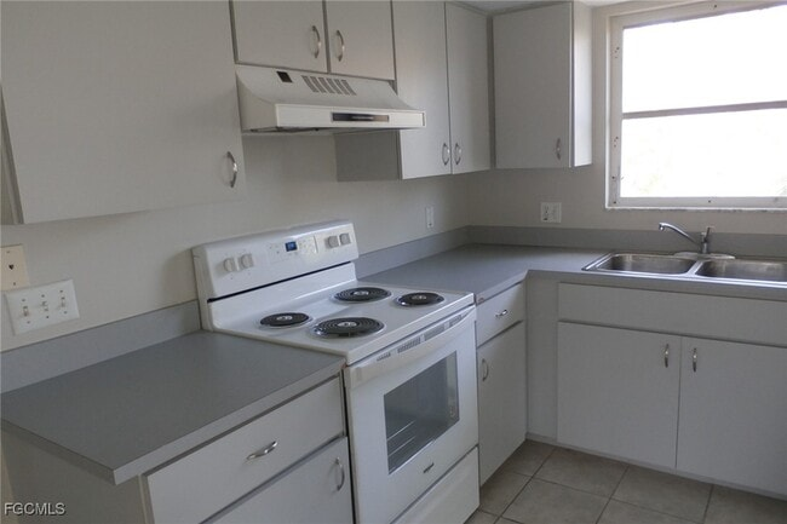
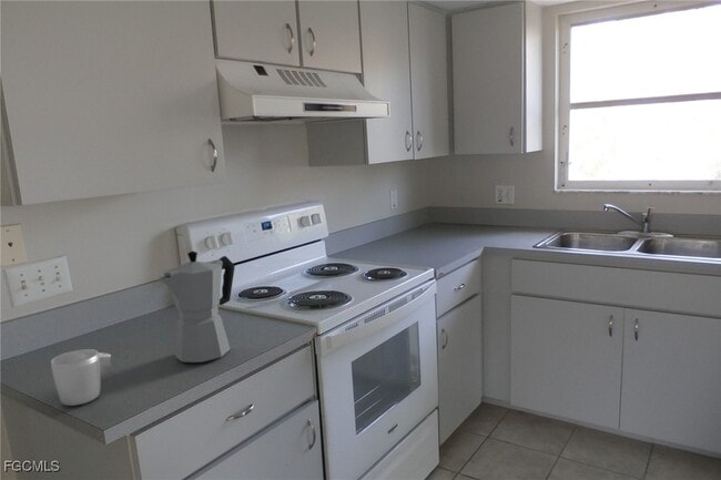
+ moka pot (202, 302)
+ mug (83, 376)
